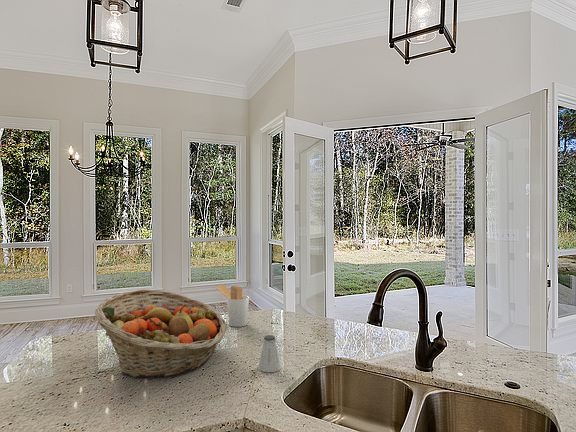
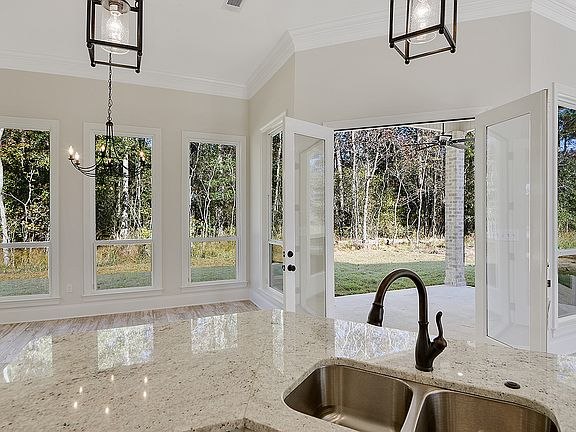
- utensil holder (232, 303)
- saltshaker (269, 352)
- fruit basket (165, 327)
